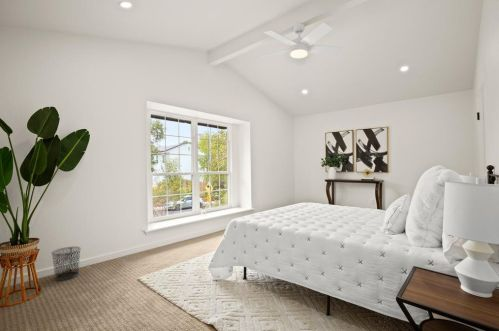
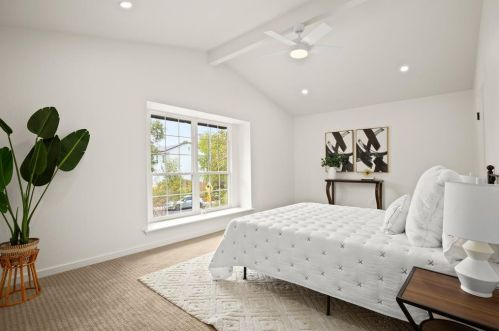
- waste bin (67, 263)
